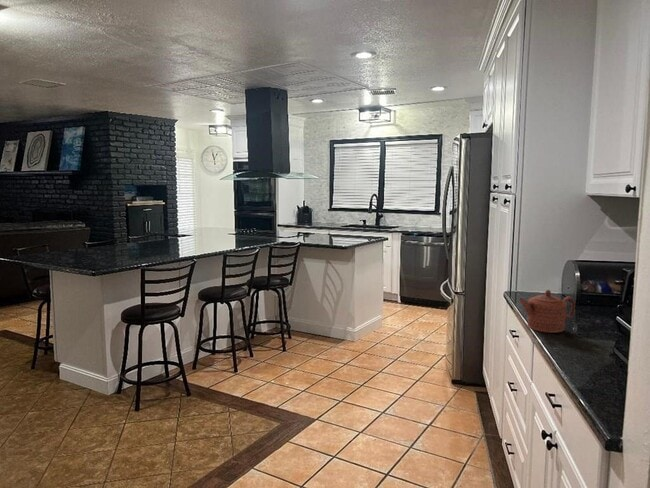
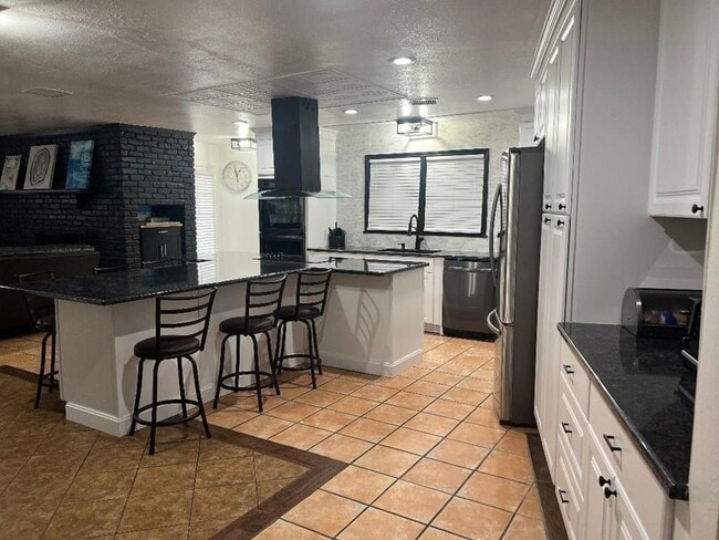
- teapot (546, 308)
